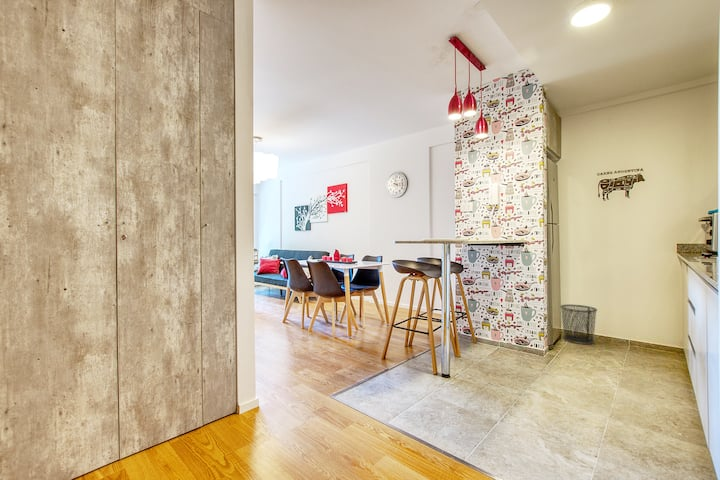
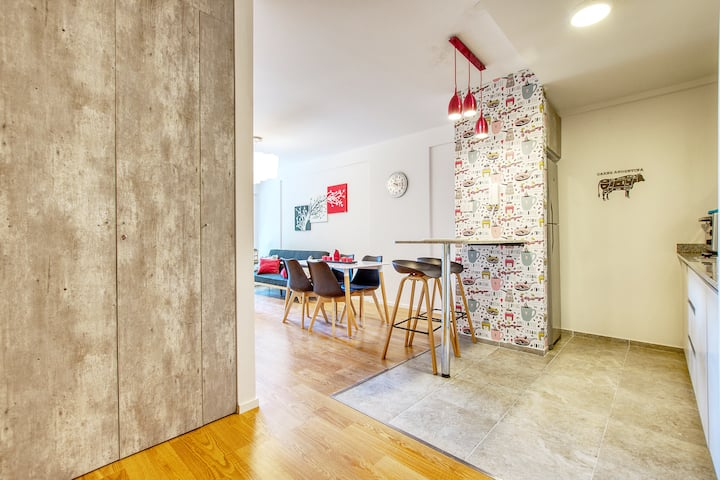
- waste bin (578, 323)
